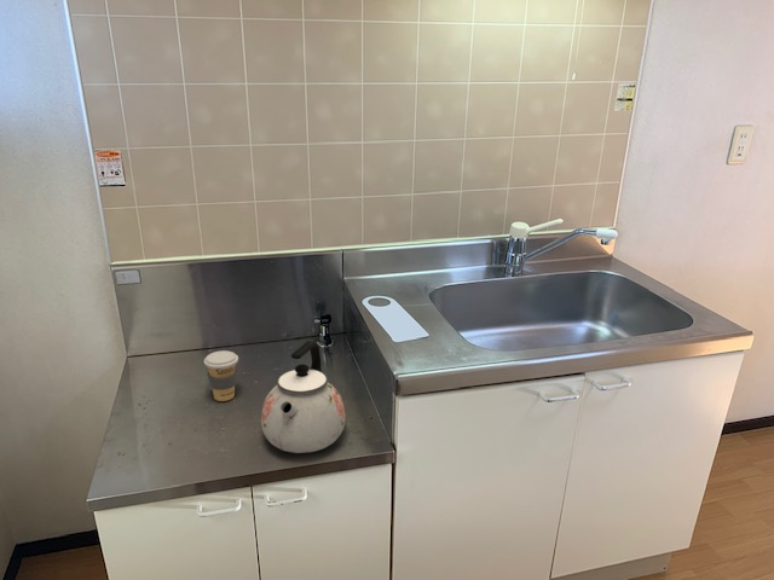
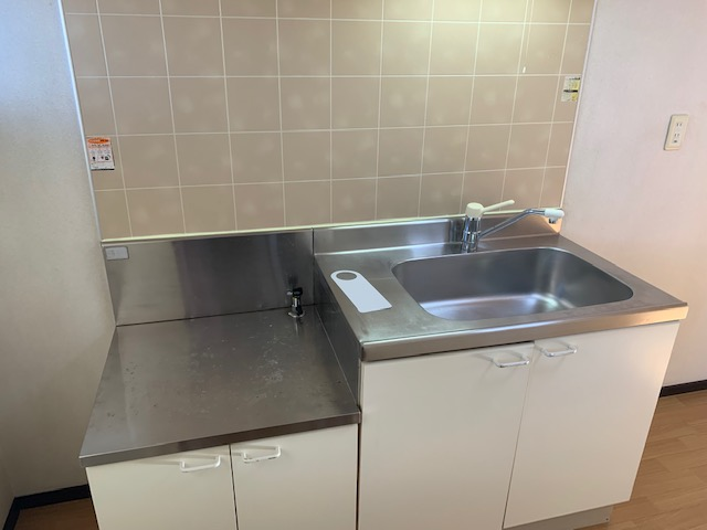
- coffee cup (223, 376)
- kettle (302, 394)
